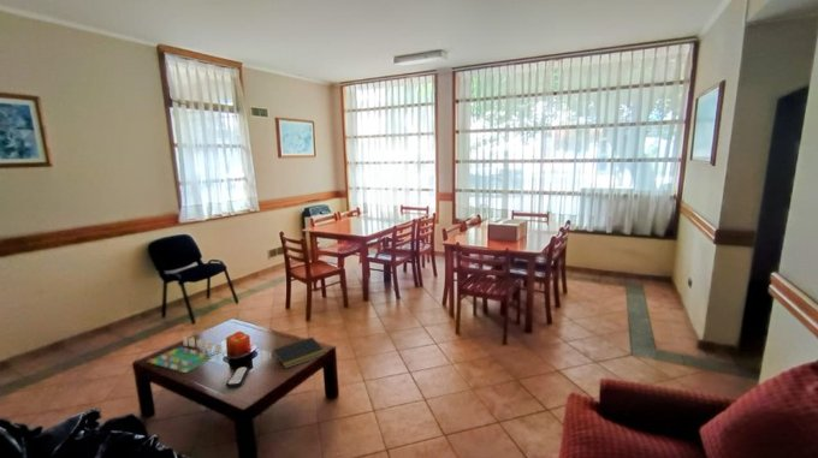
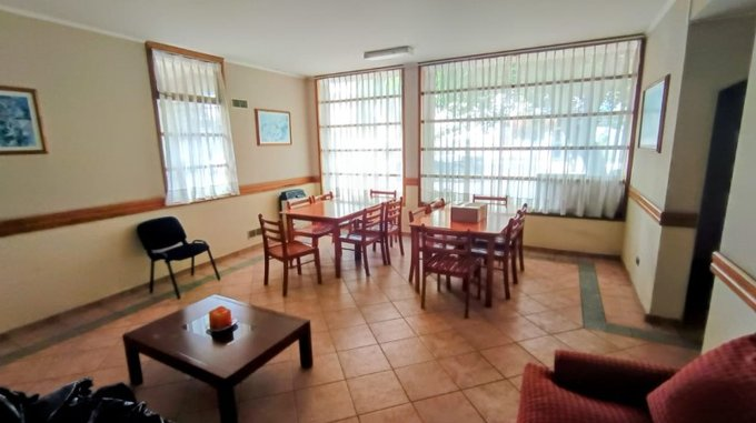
- remote control (238, 376)
- notepad (300, 351)
- board game (184, 352)
